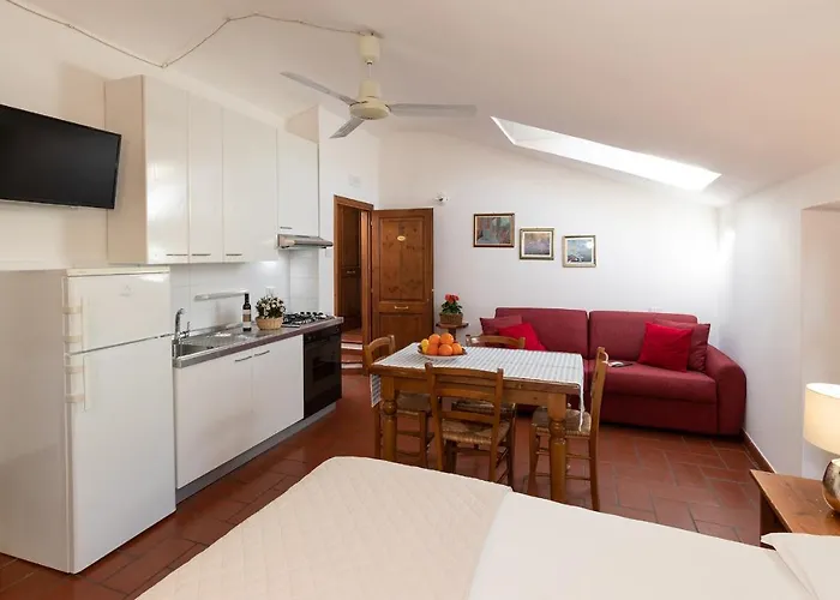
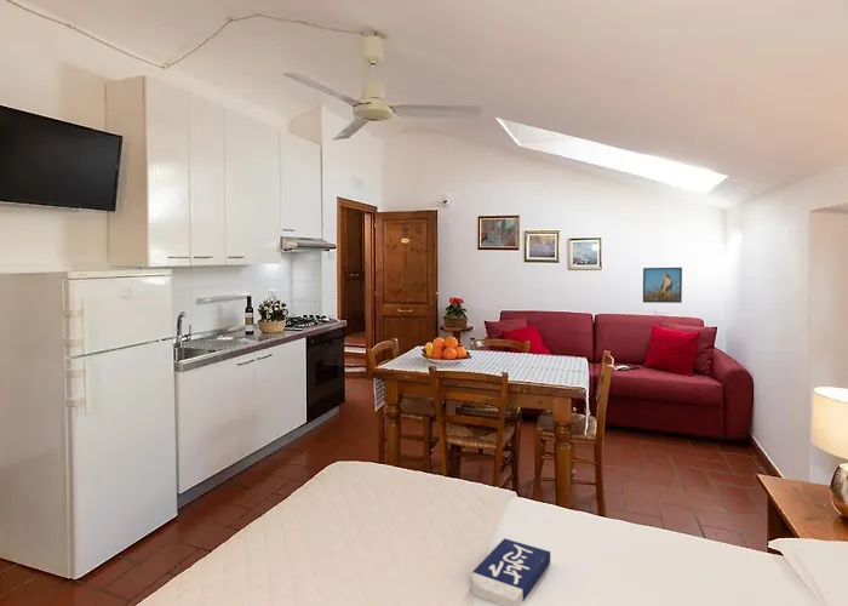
+ book (509, 571)
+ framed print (661, 285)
